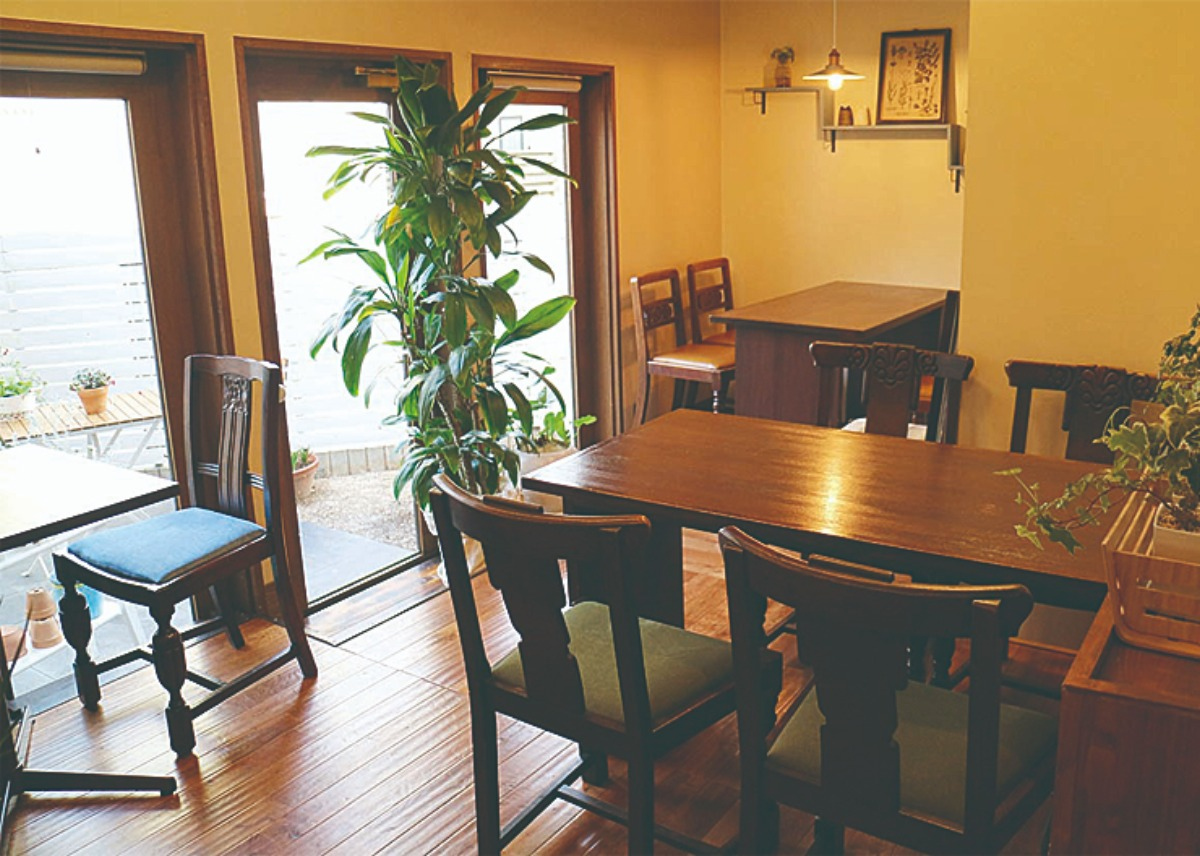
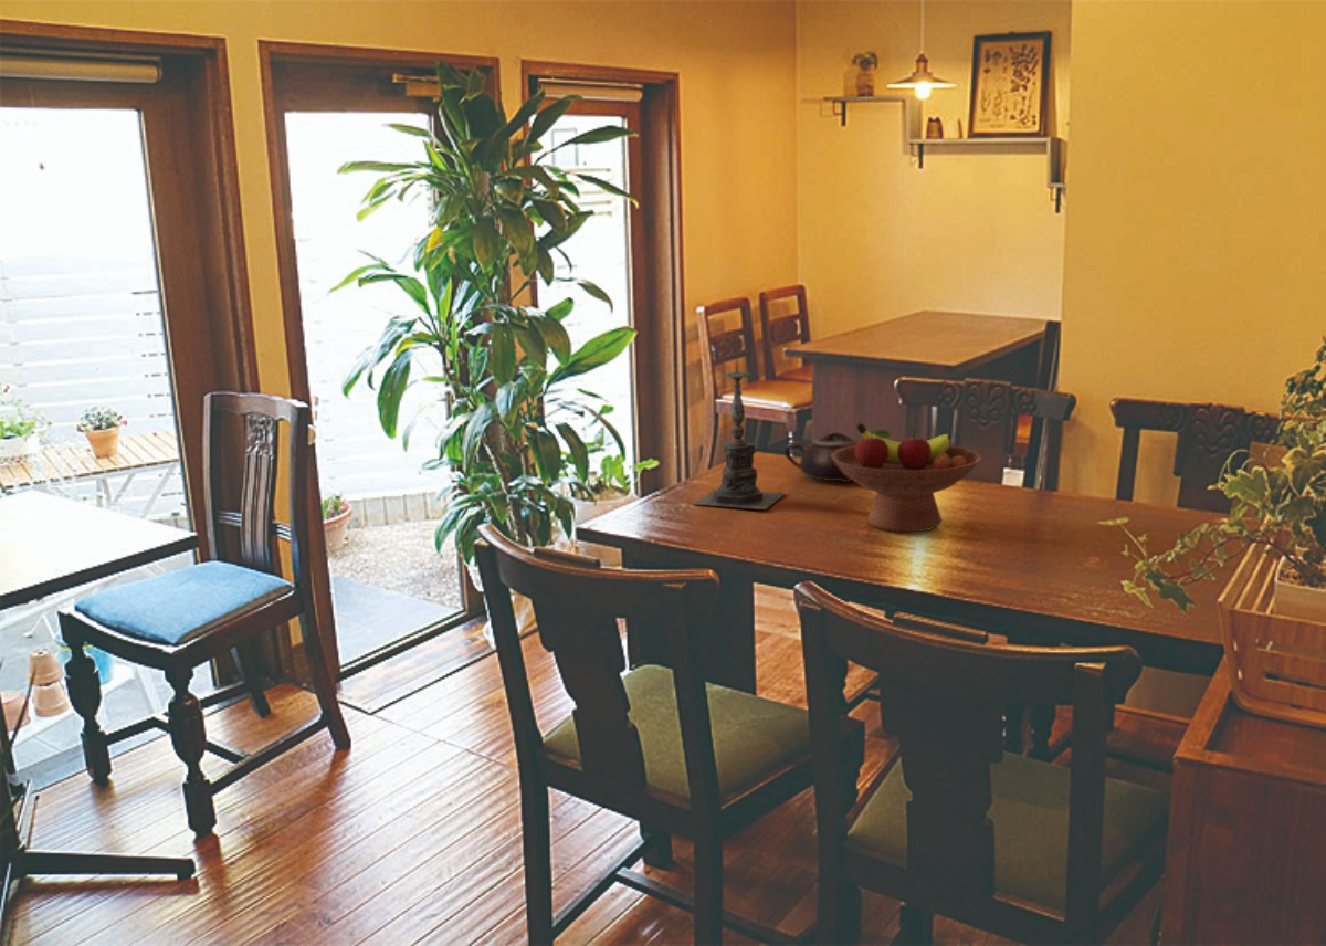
+ candle holder (738, 425)
+ fruit bowl (905, 476)
+ teapot (832, 452)
